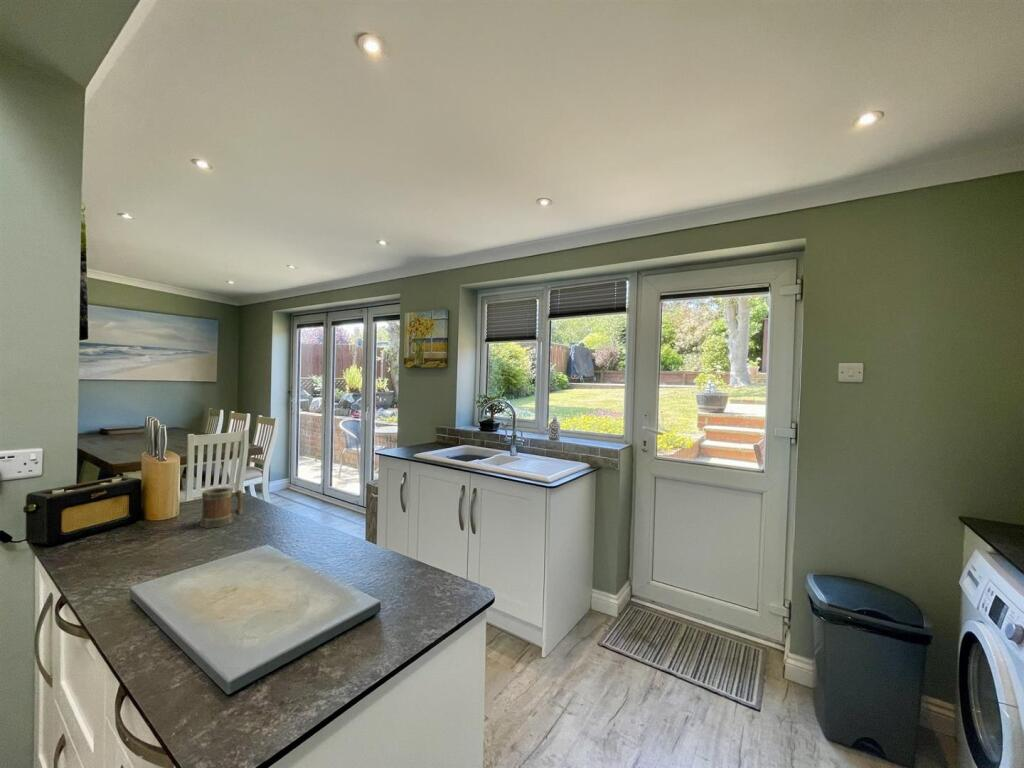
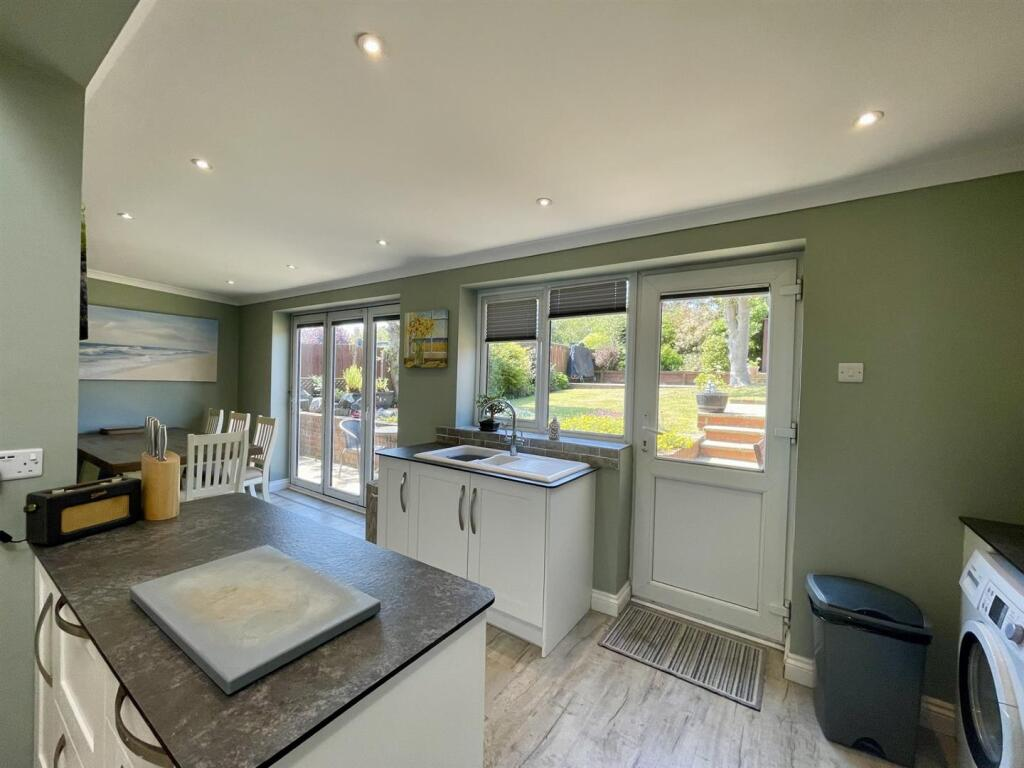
- mug (221, 506)
